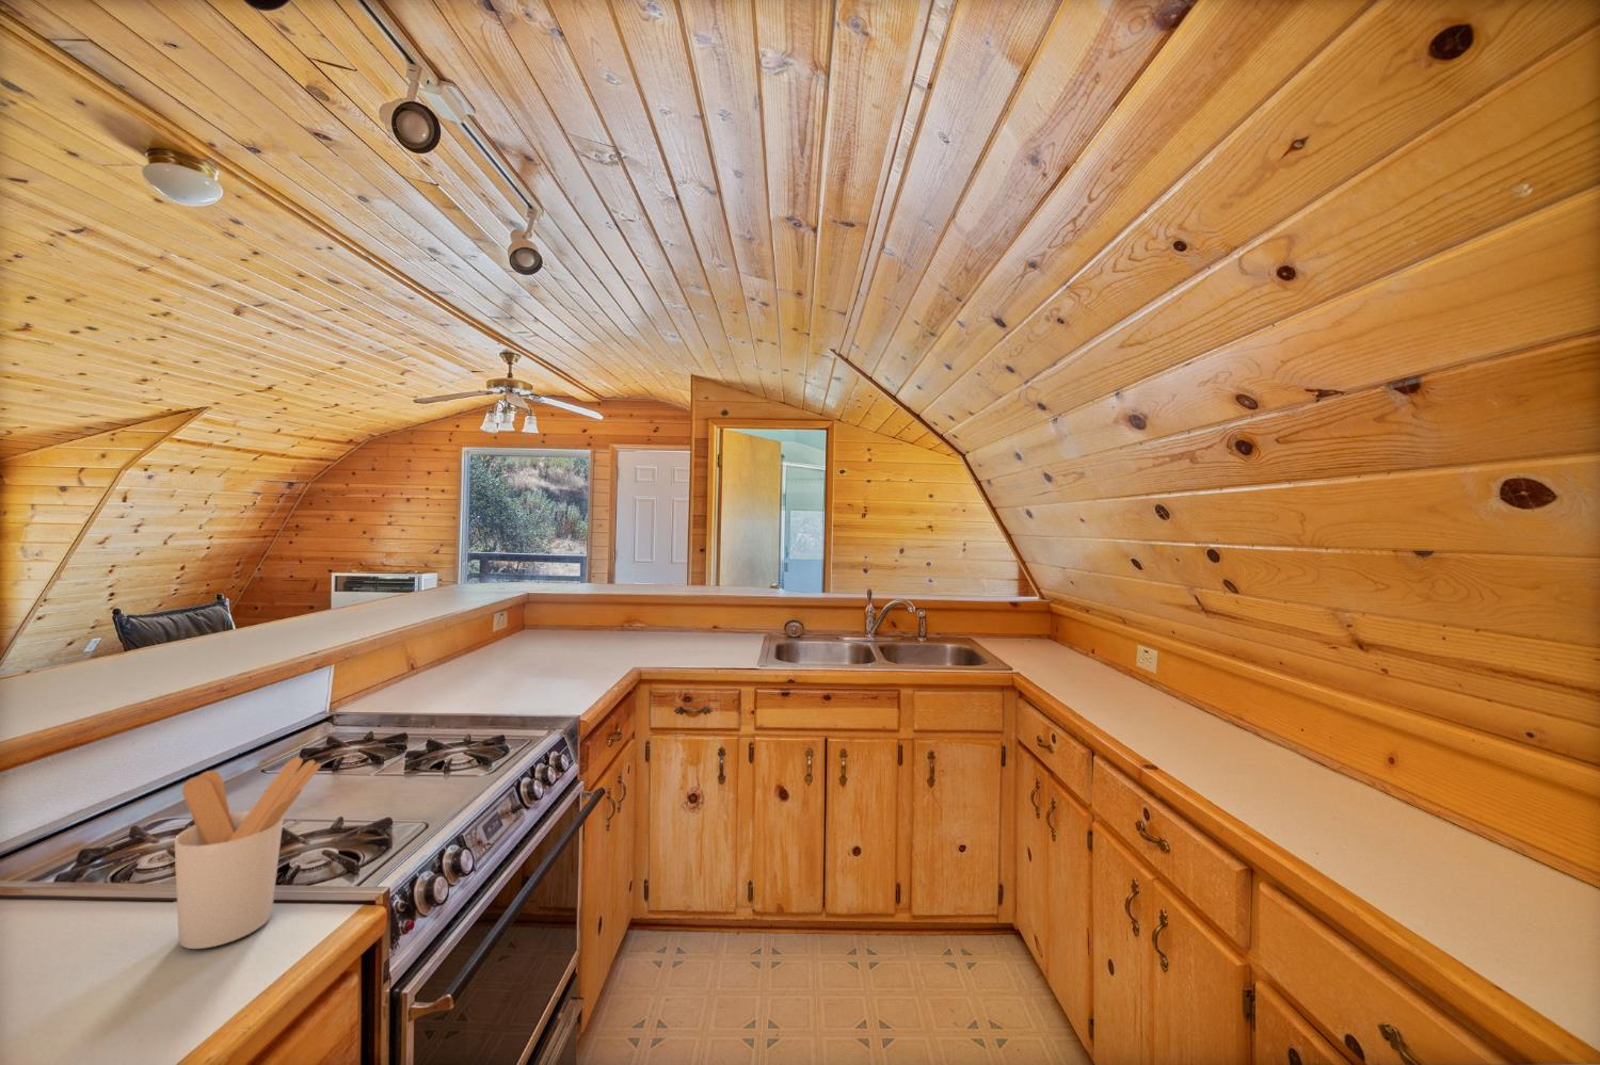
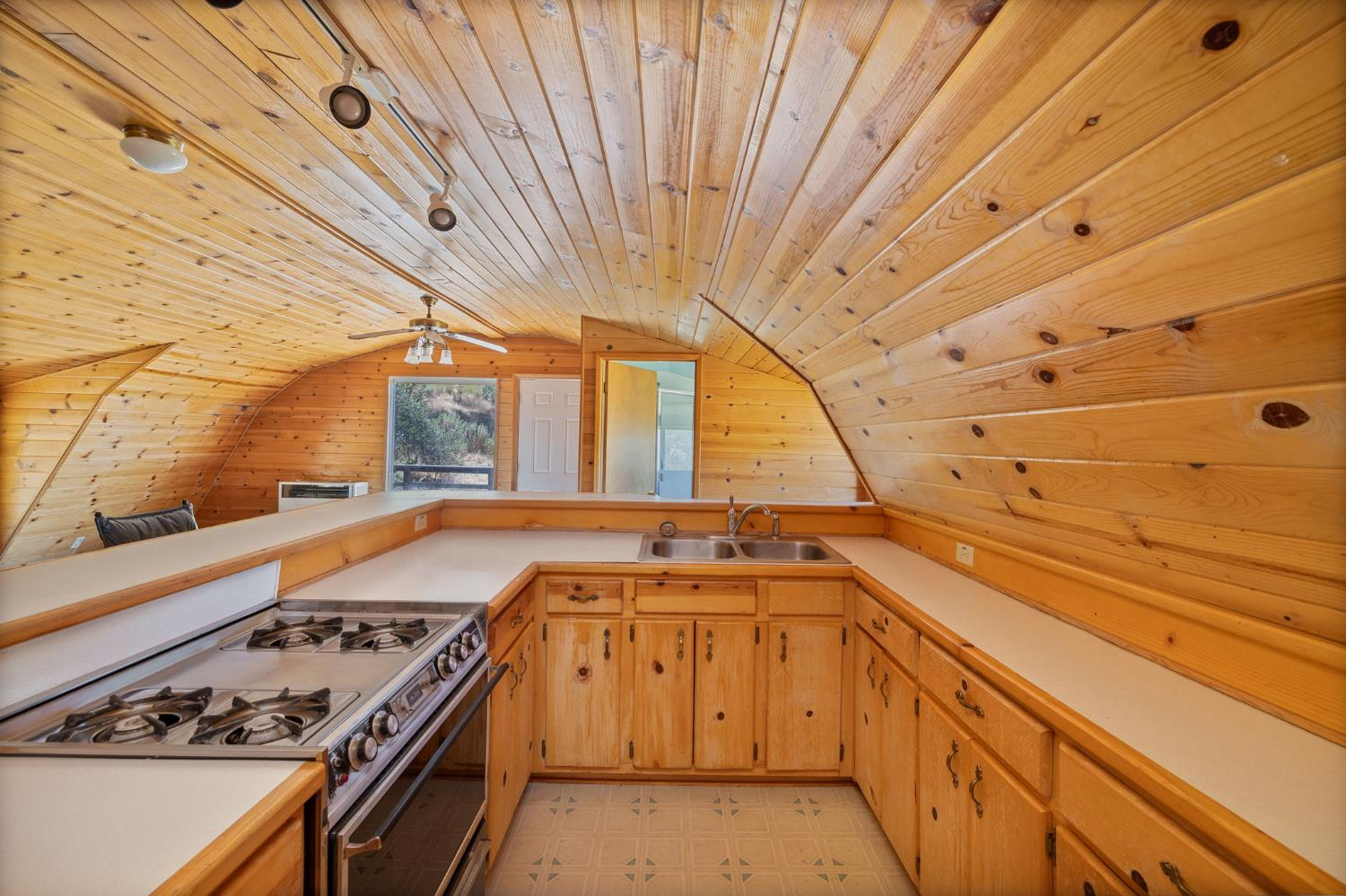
- utensil holder (253, 842)
